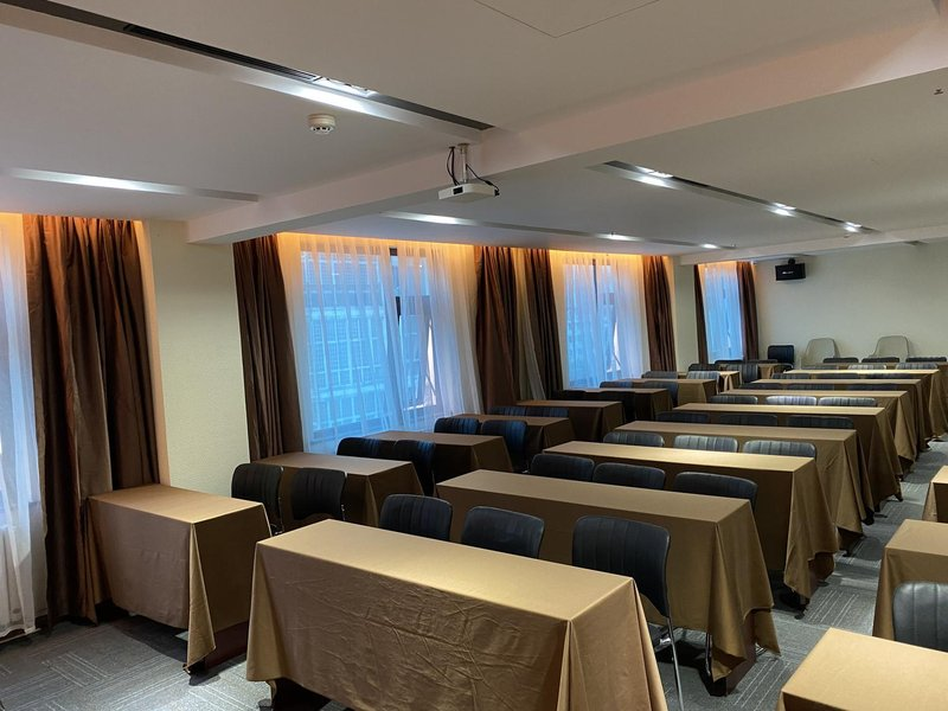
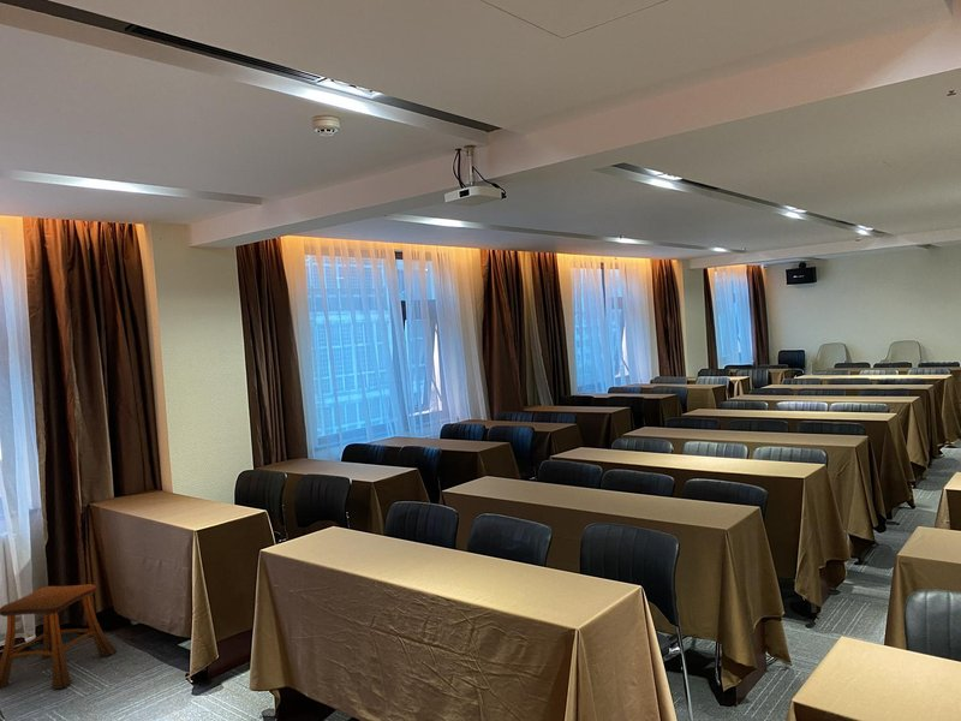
+ stool (52, 632)
